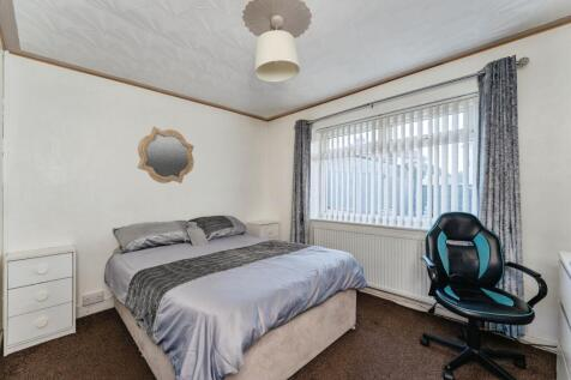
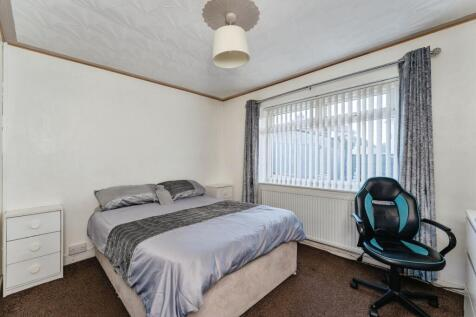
- mirror (168, 156)
